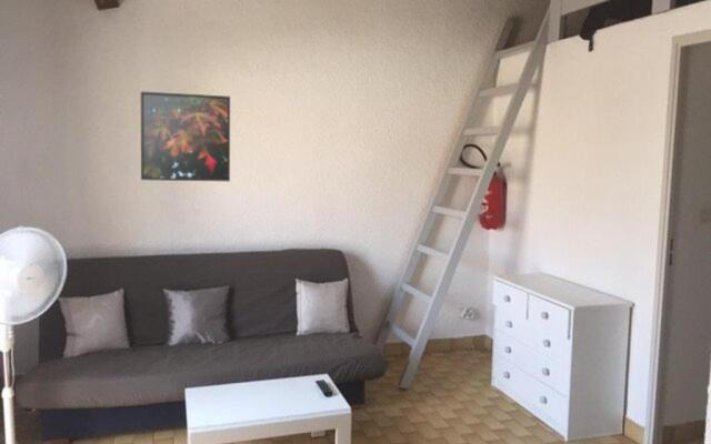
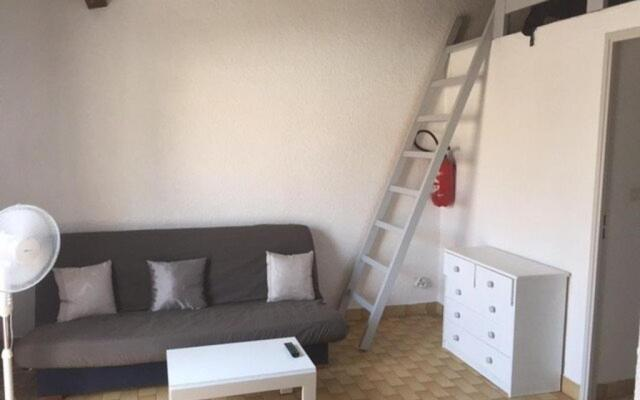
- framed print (186, 137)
